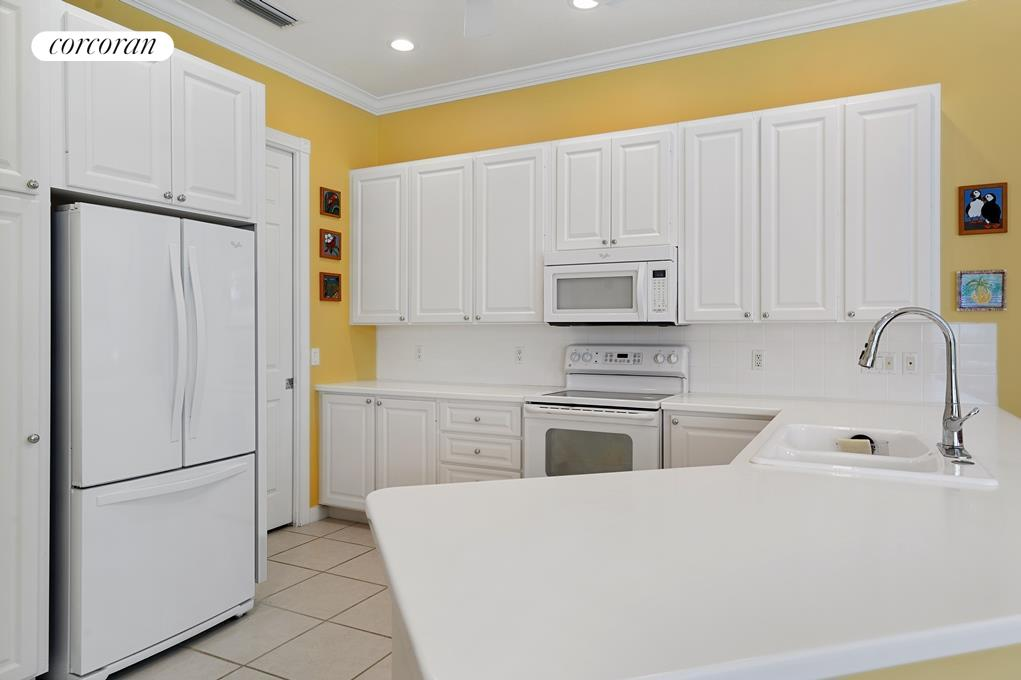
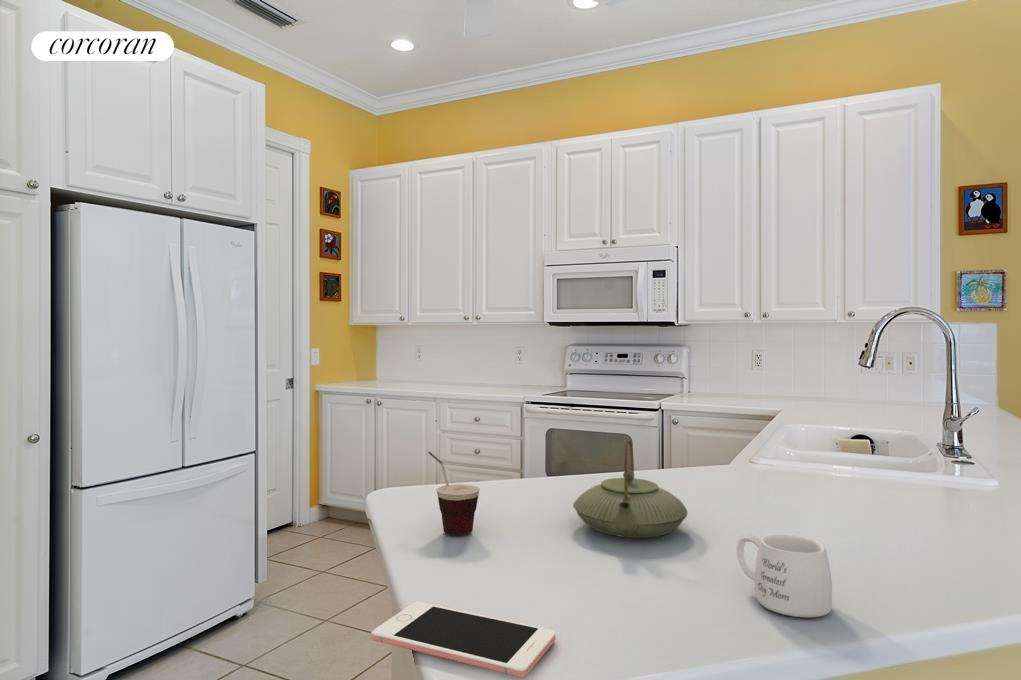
+ cell phone (463, 635)
+ teapot (628, 485)
+ mug (779, 569)
+ cup (448, 492)
